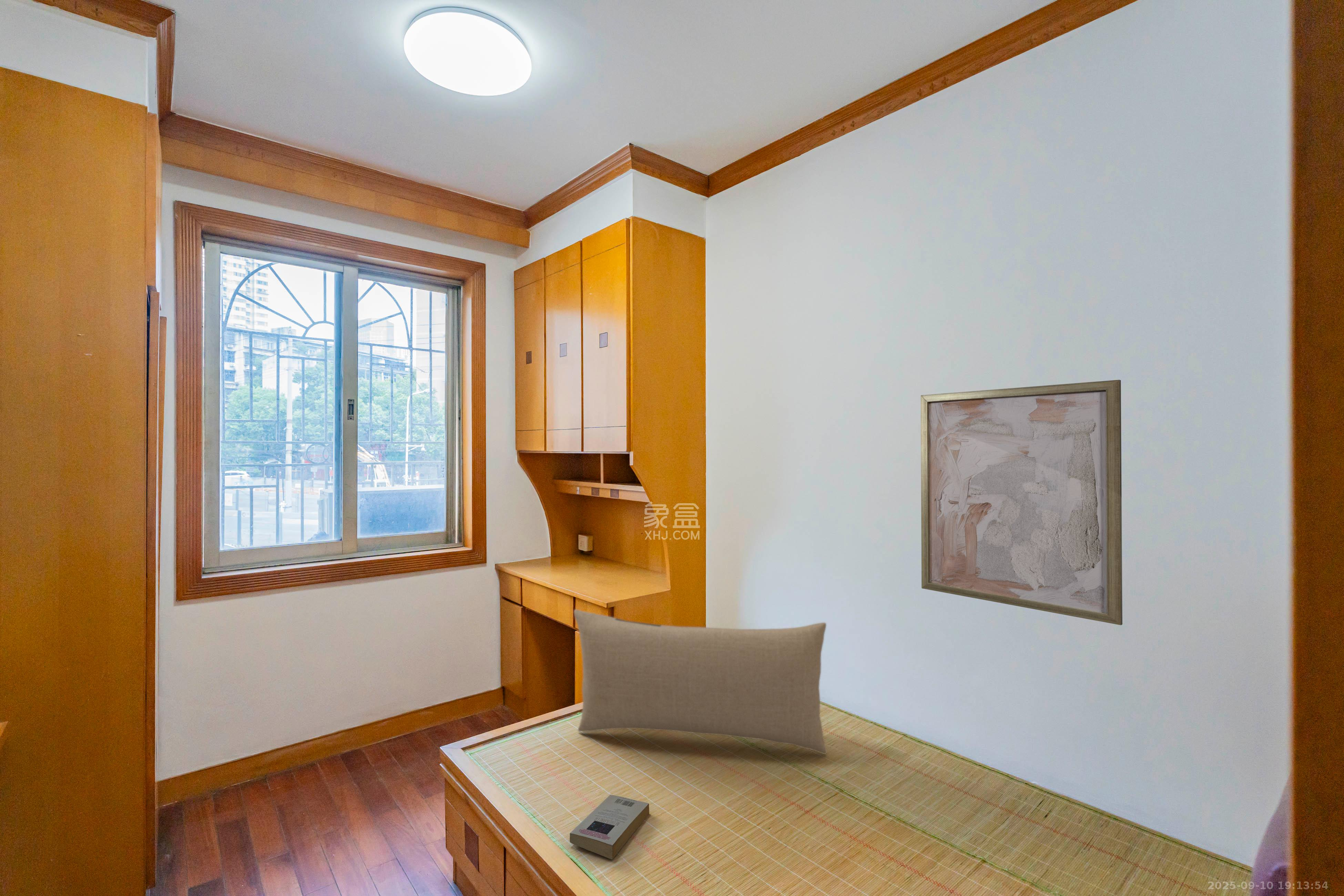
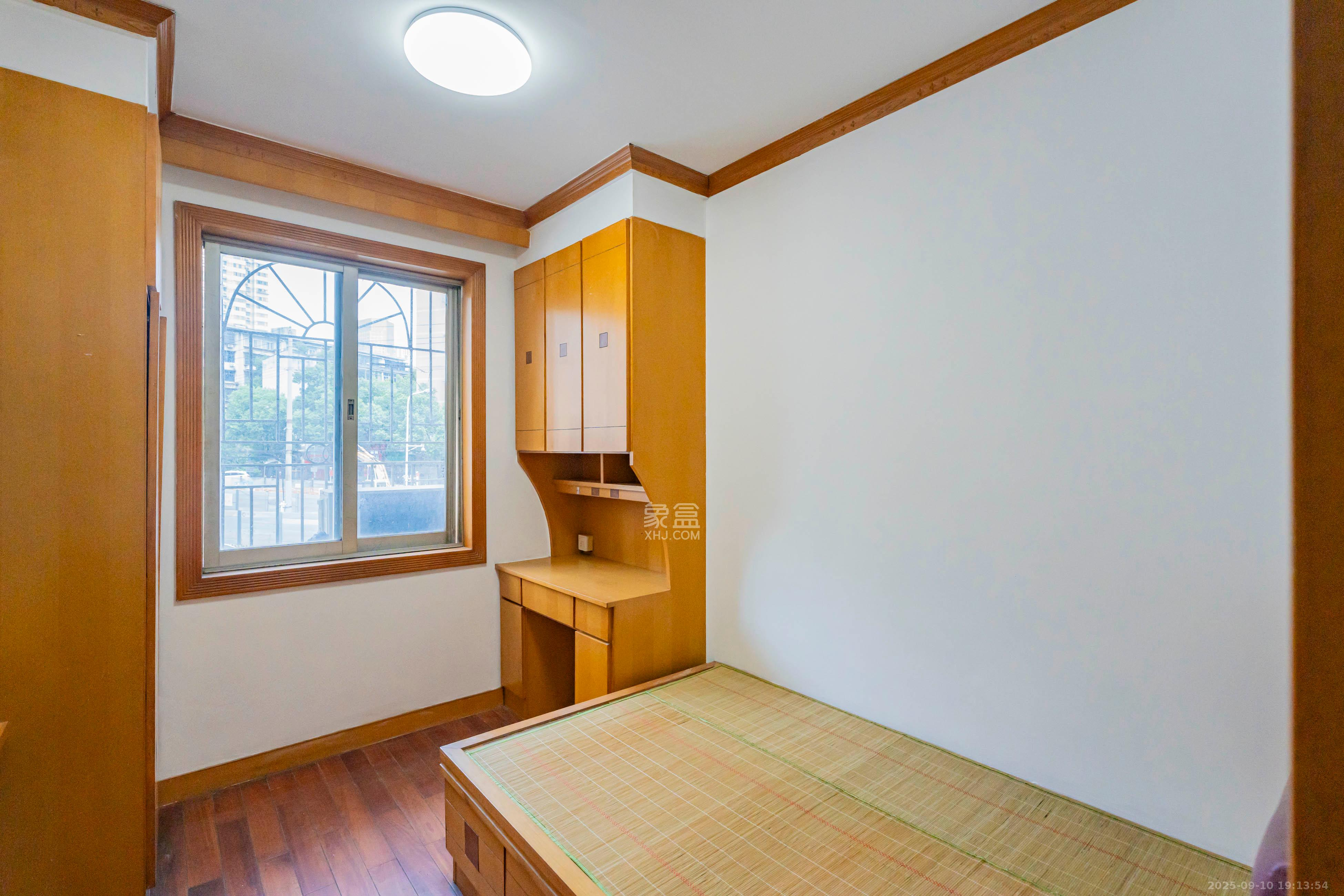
- pillow (695, 679)
- book (611, 823)
- wall art (1009, 496)
